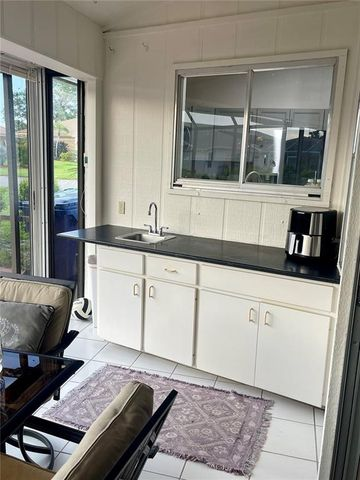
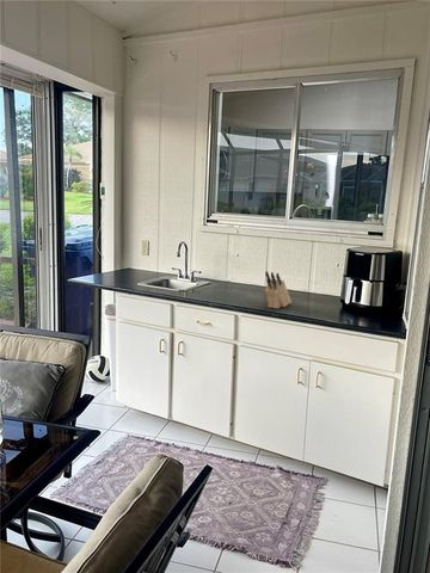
+ knife block (277, 288)
